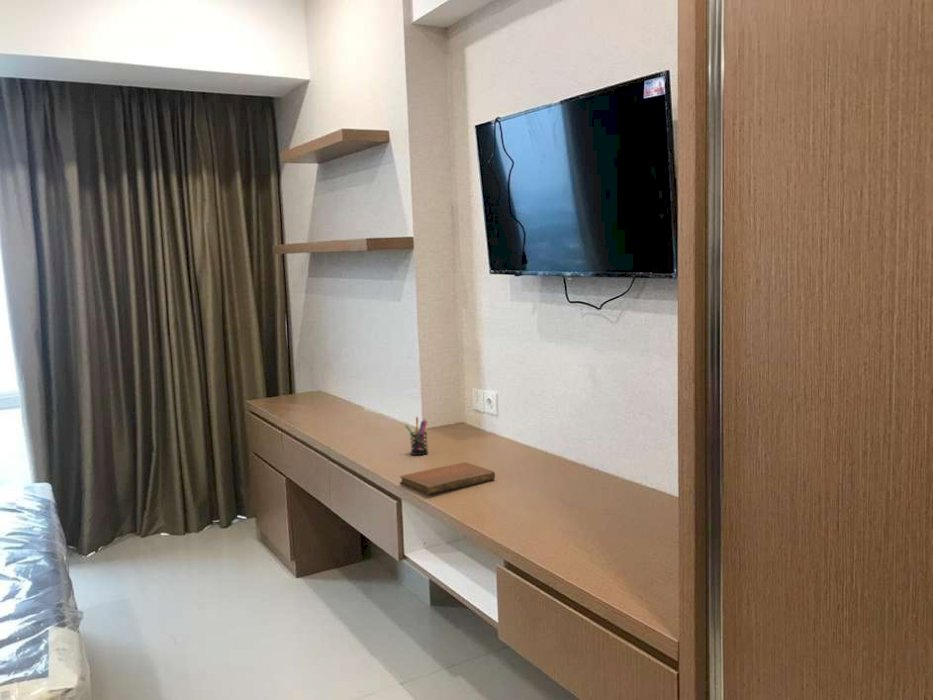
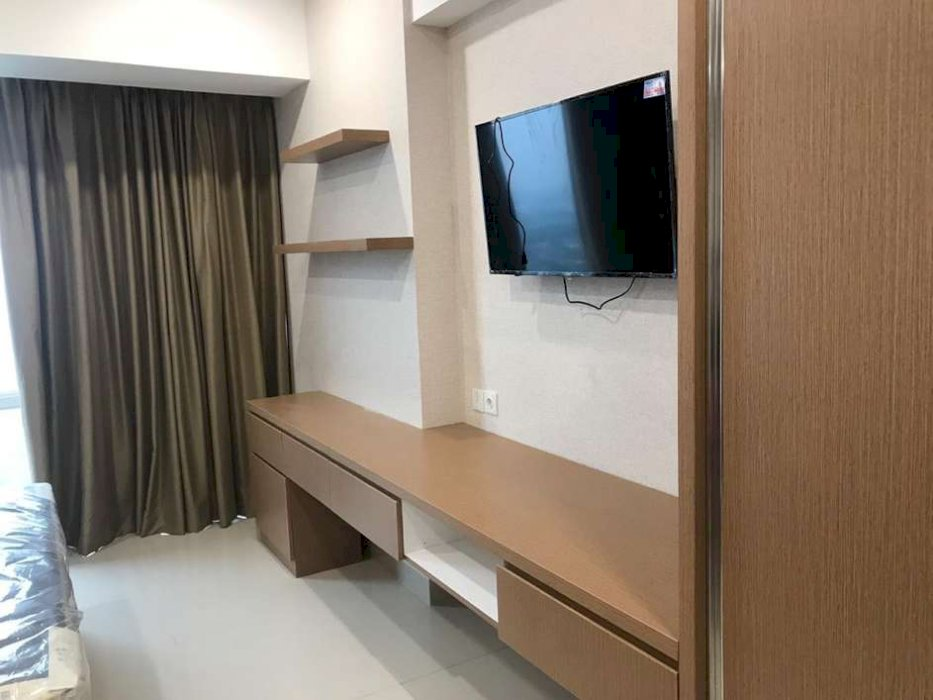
- notebook (447, 477)
- pen holder (416, 435)
